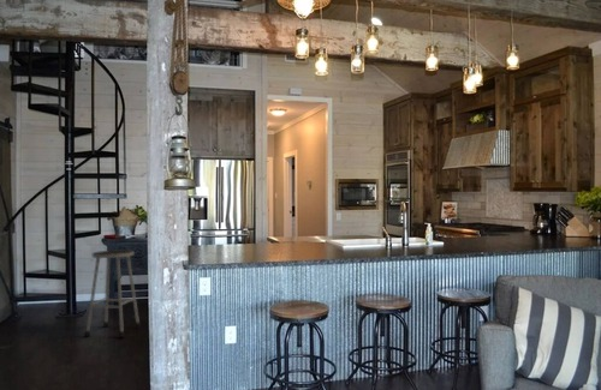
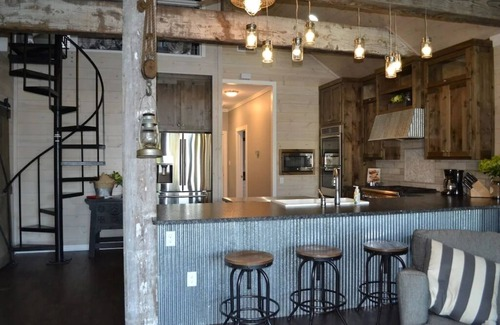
- stool (108, 292)
